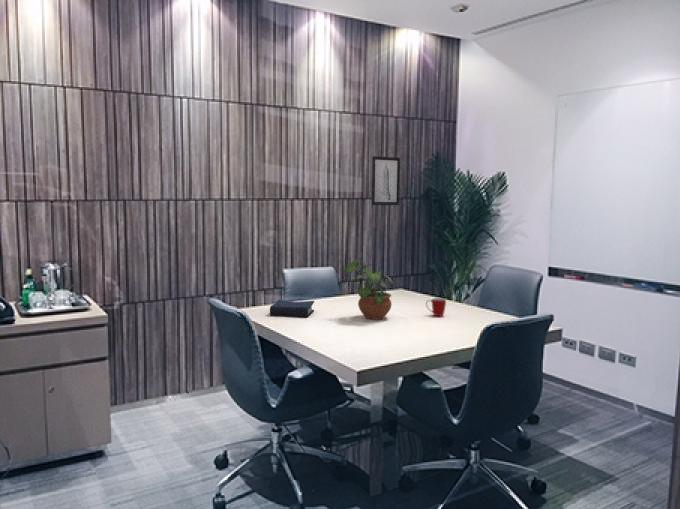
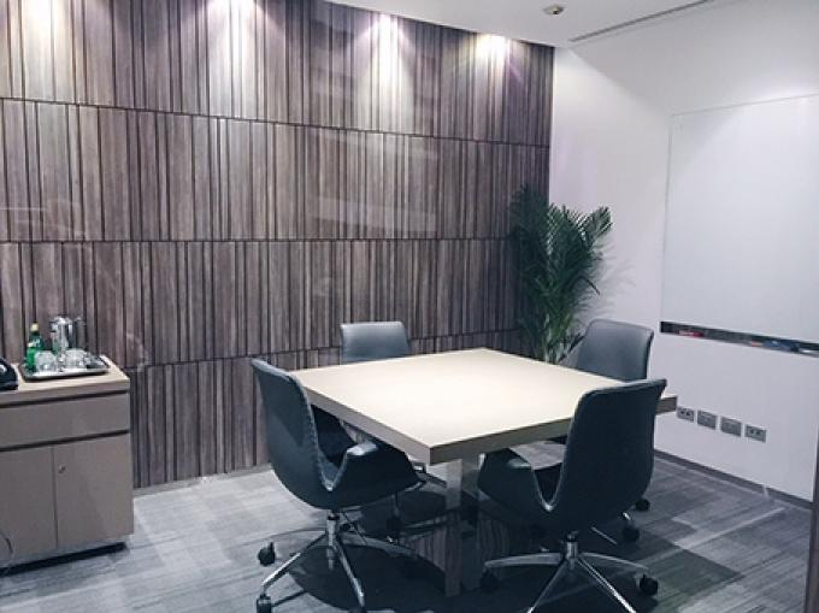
- mug (435, 307)
- potted plant (368, 288)
- wall art (386, 181)
- hardback book (292, 308)
